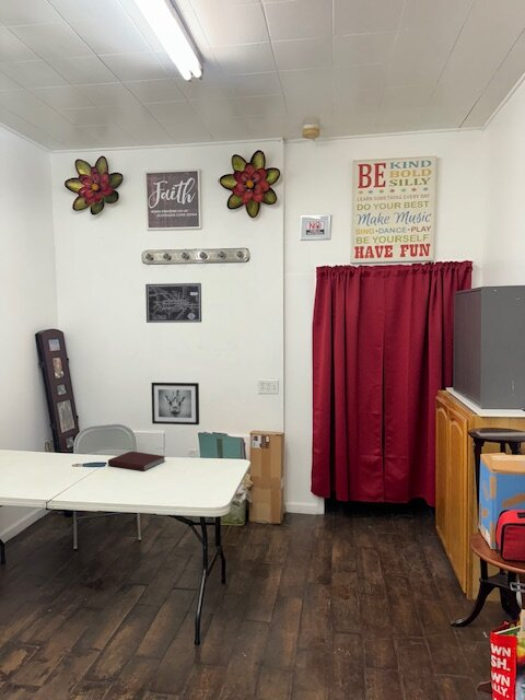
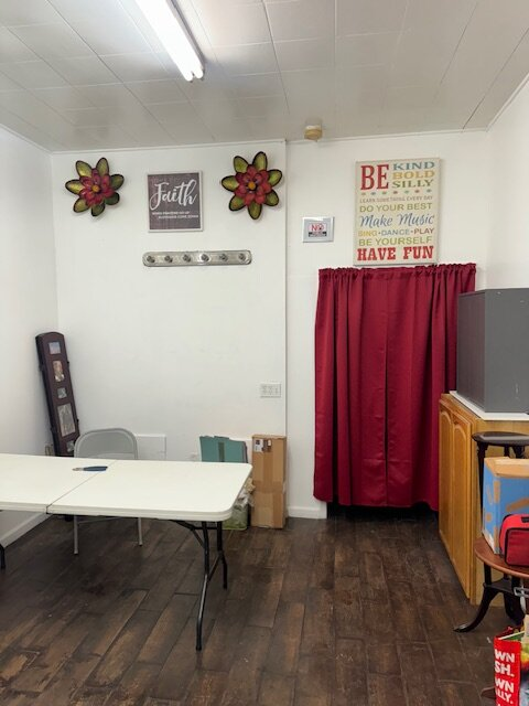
- wall art (175, 402)
- notebook (137, 460)
- wall art (173, 303)
